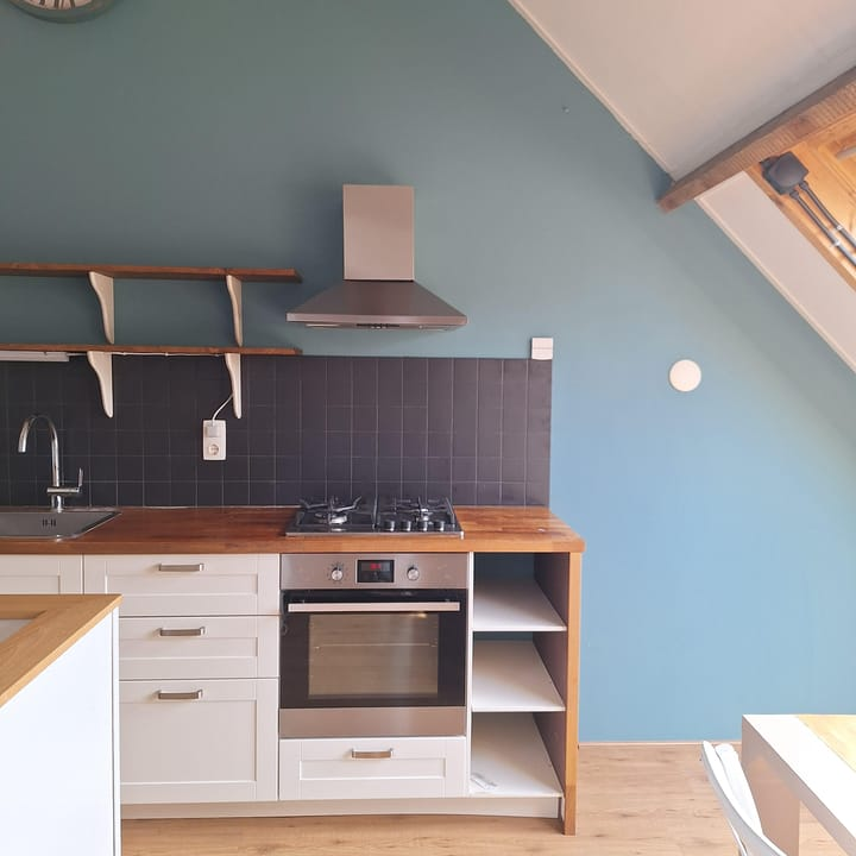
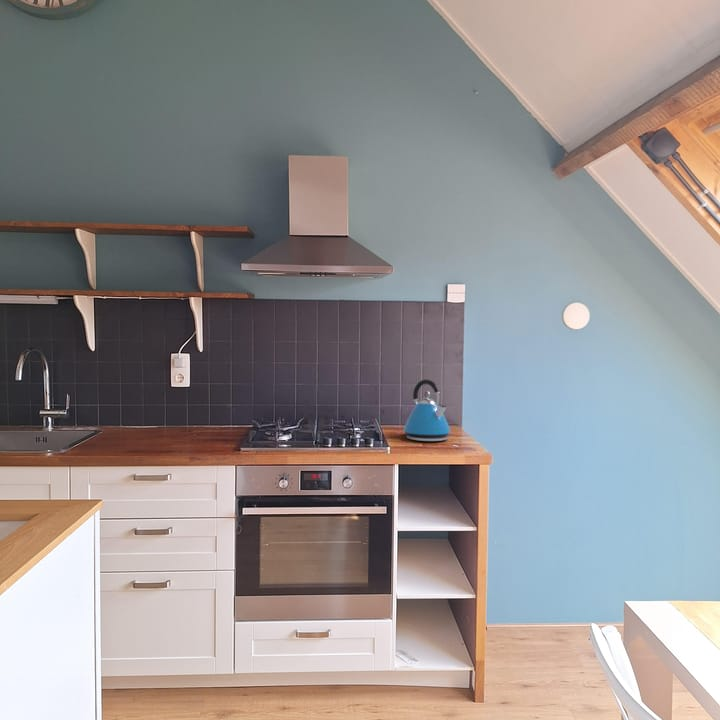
+ kettle (425, 408)
